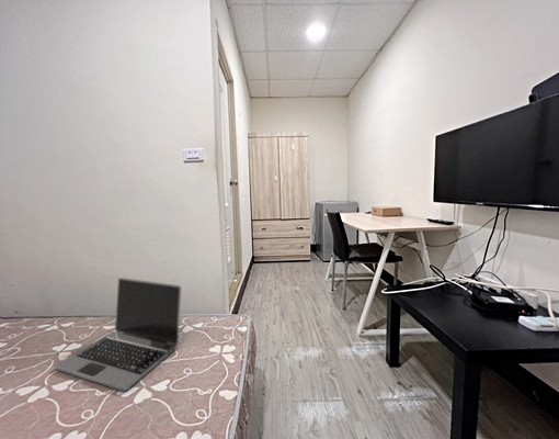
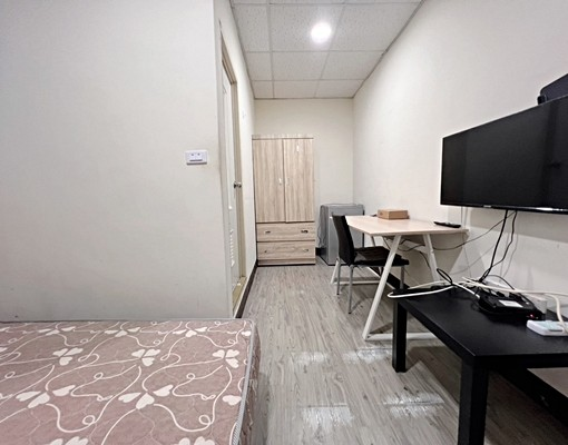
- laptop (121, 325)
